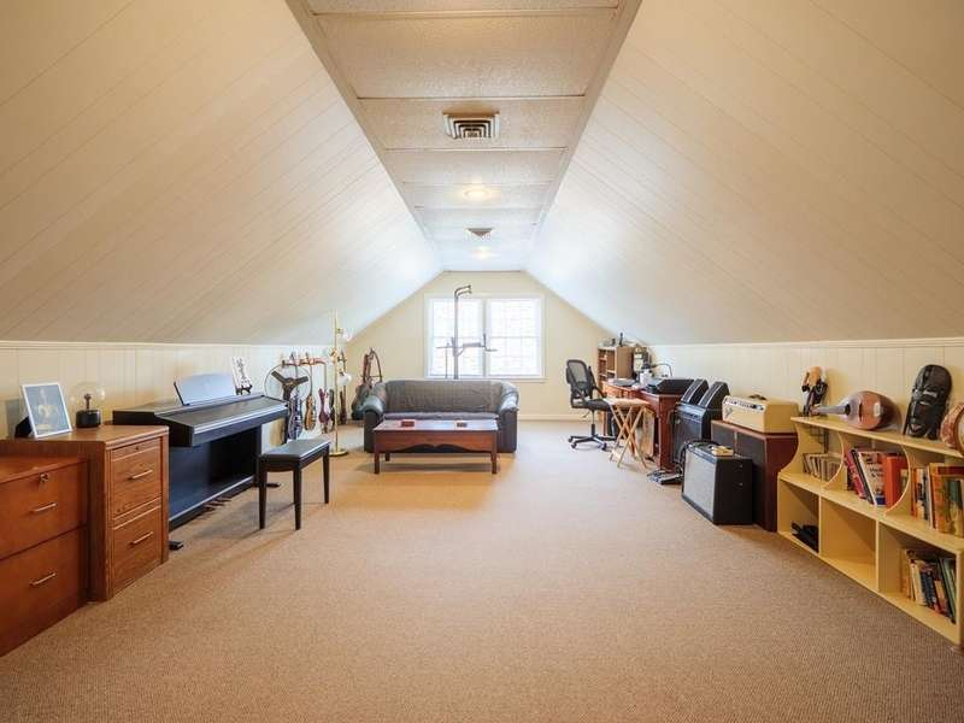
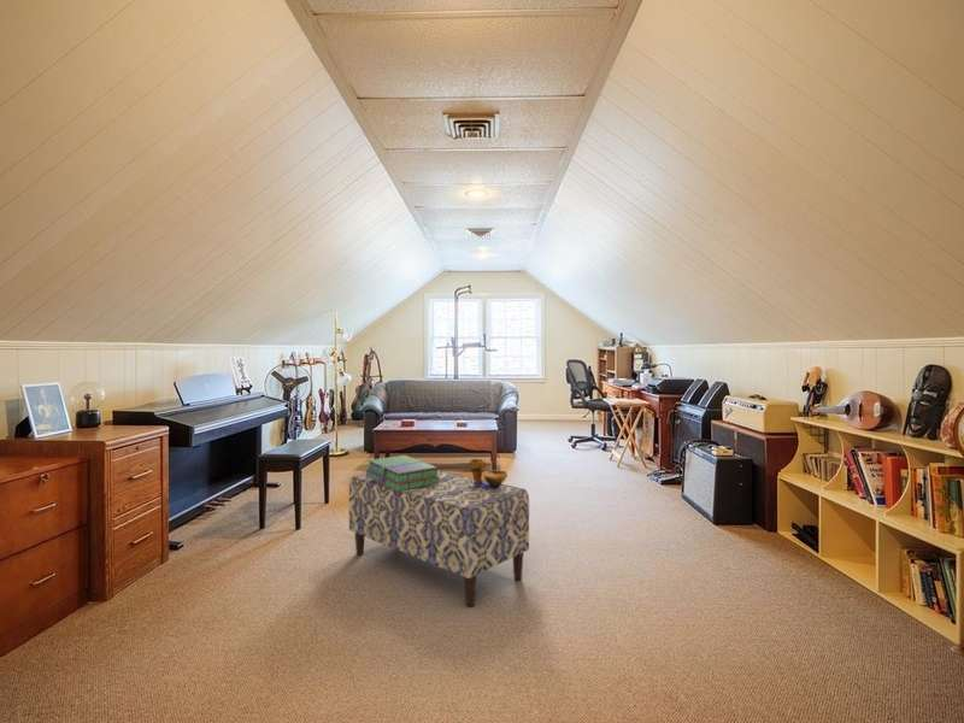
+ bench (434, 524)
+ decorative bowl (488, 474)
+ stack of books (401, 472)
